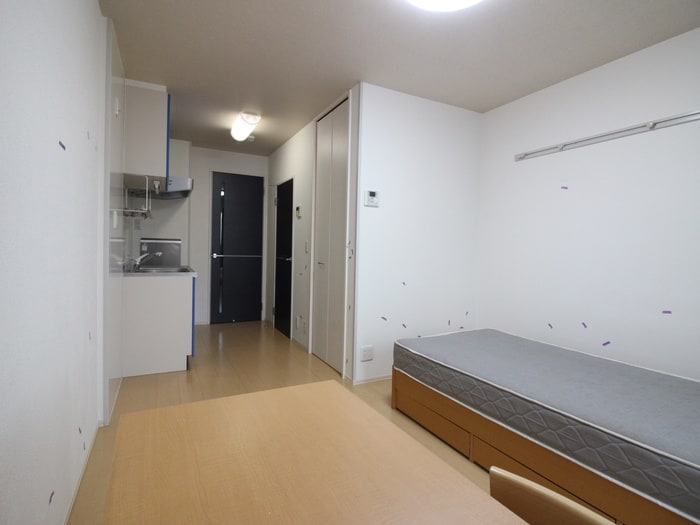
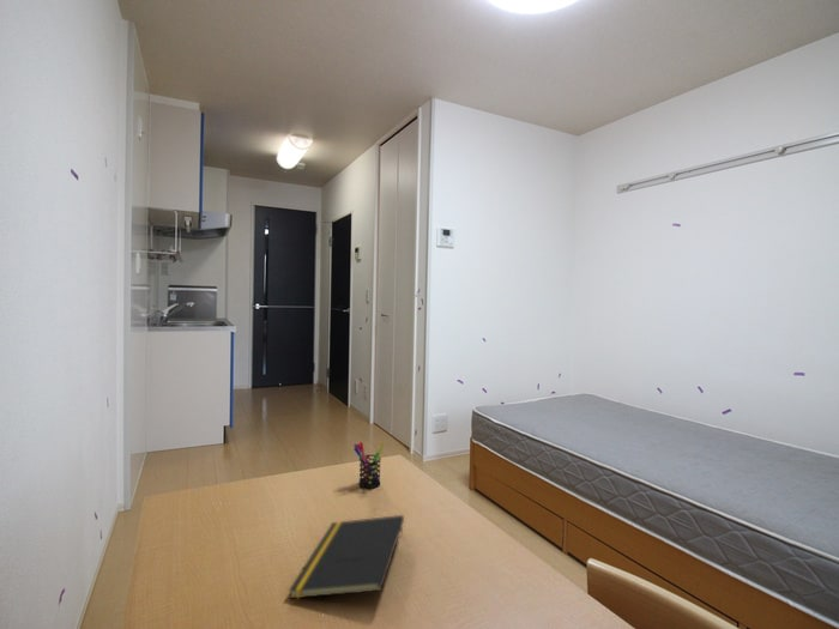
+ notepad (352, 551)
+ pen holder (369, 462)
